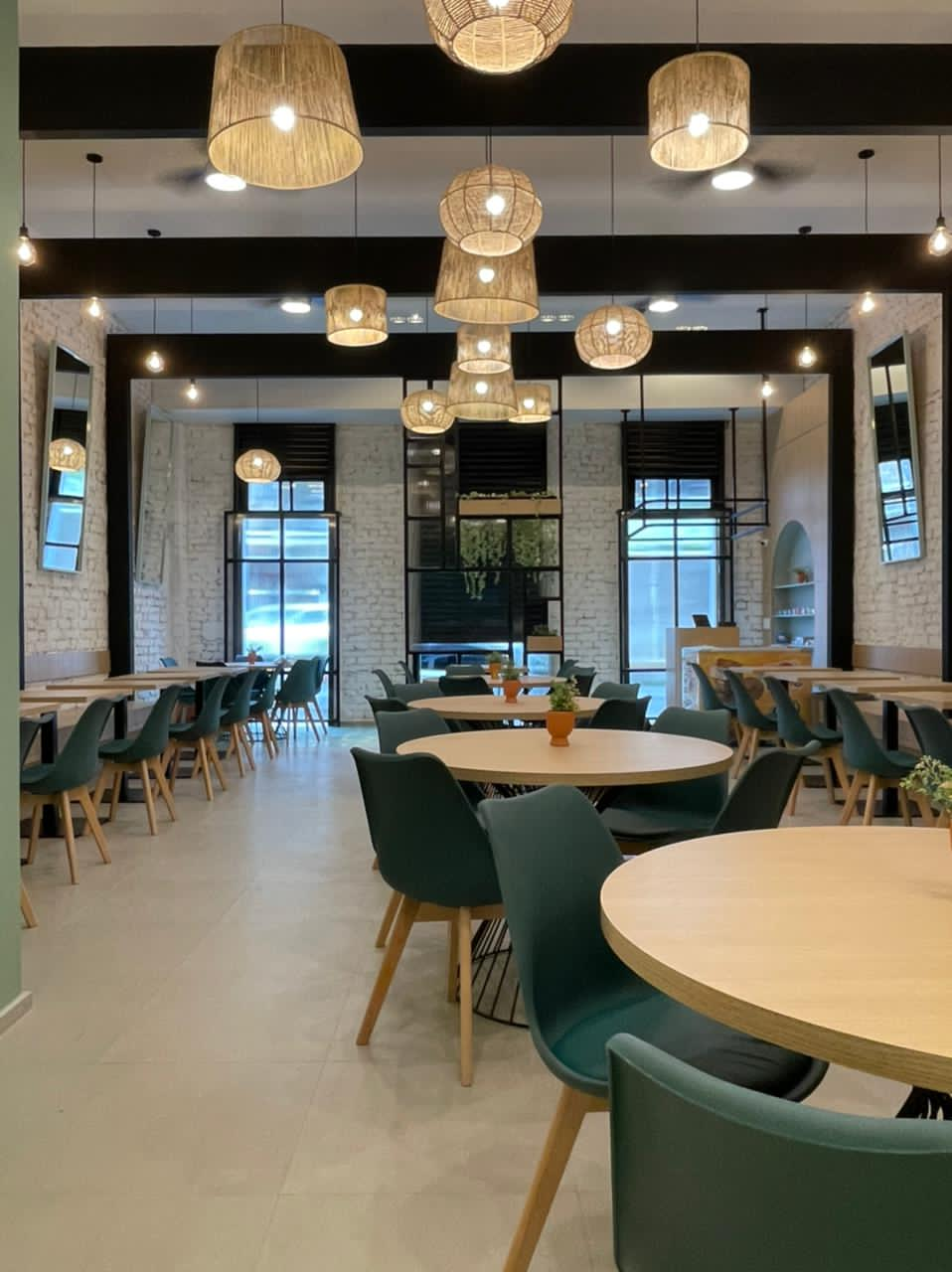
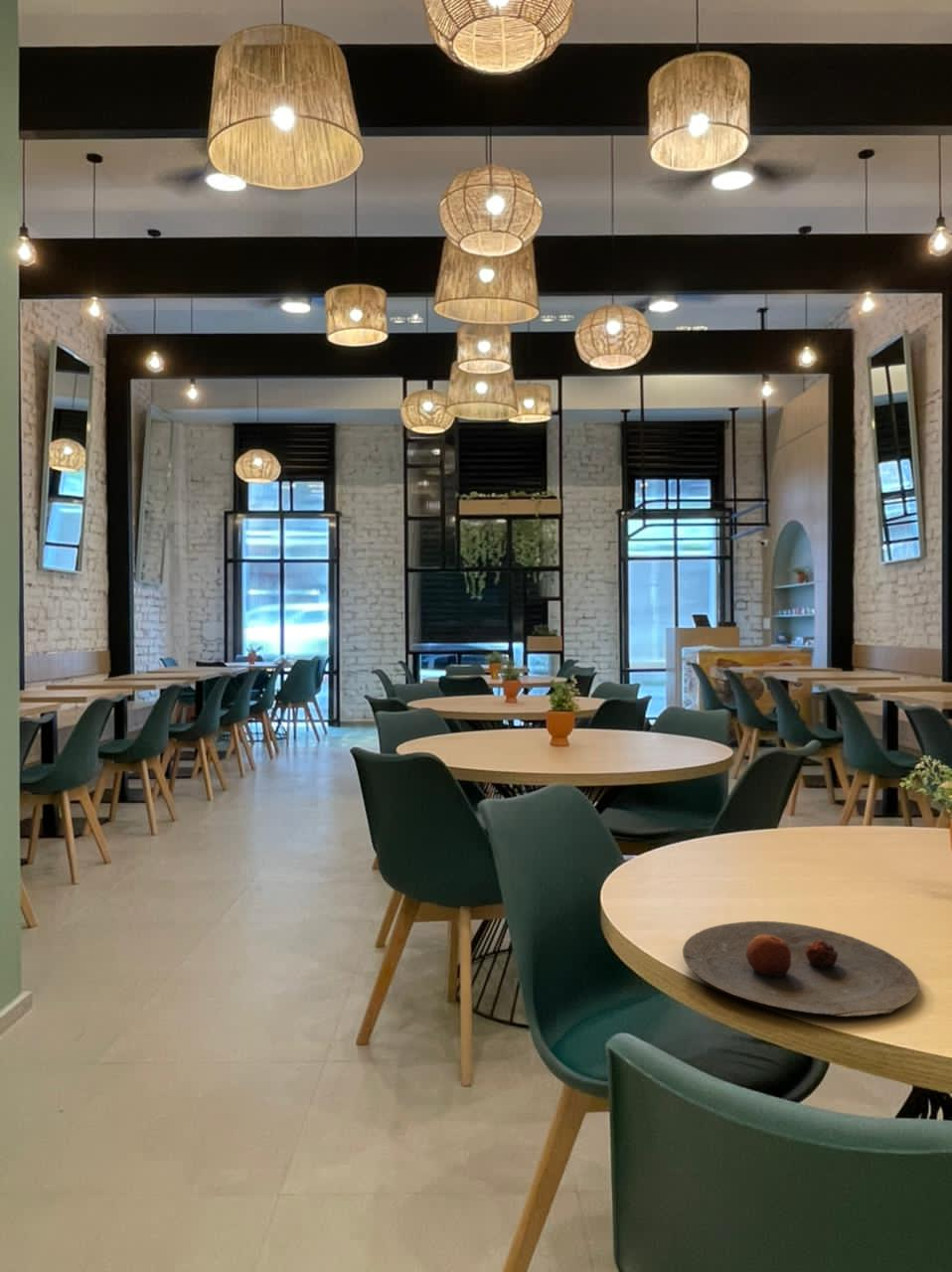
+ plate (795, 953)
